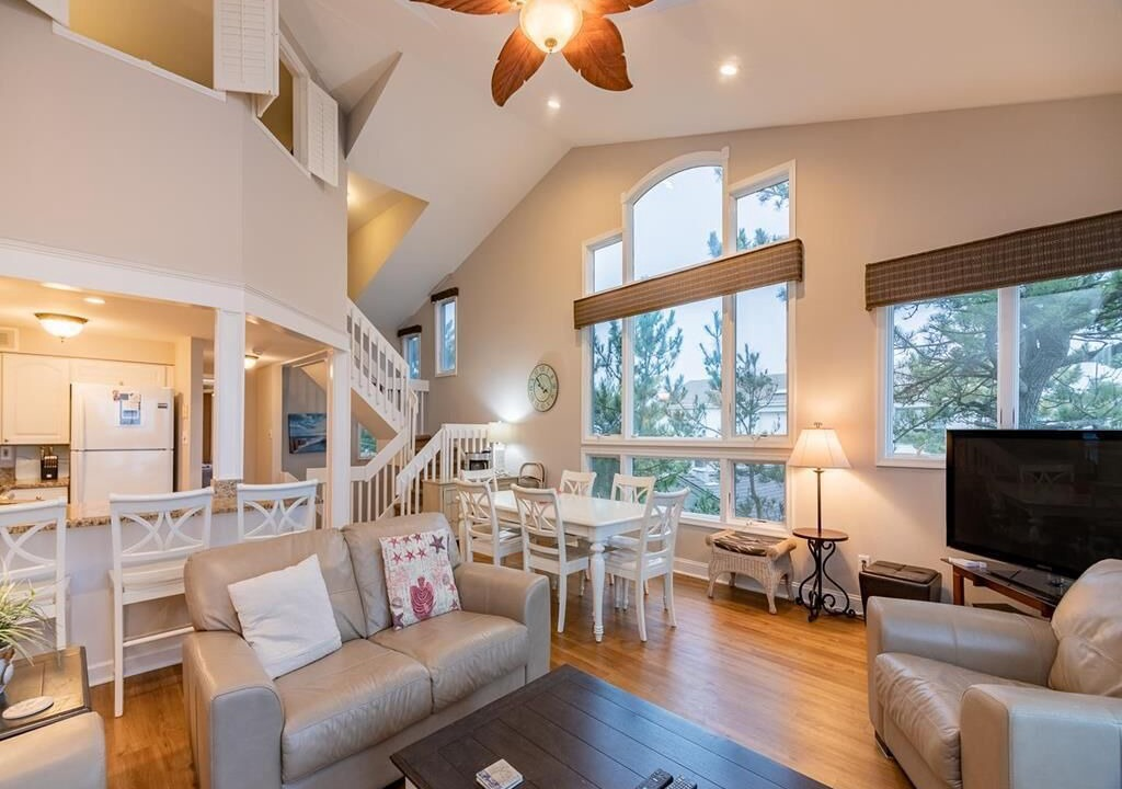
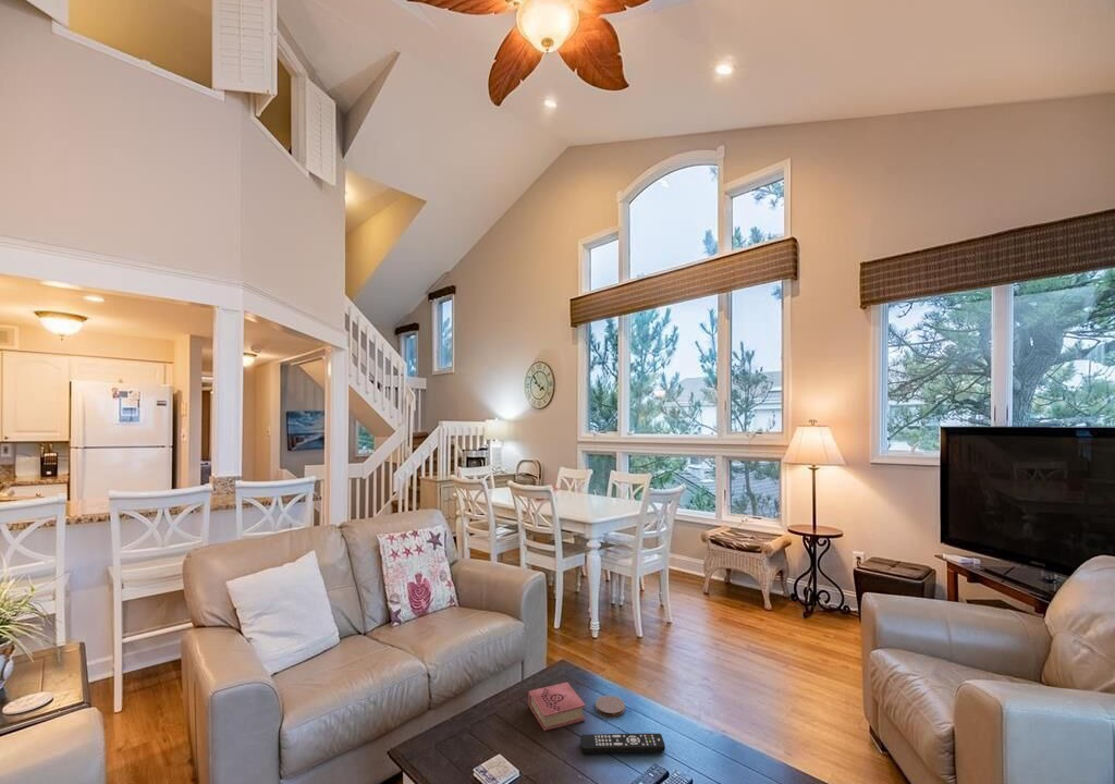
+ coaster (610, 706)
+ remote control (622, 744)
+ book (555, 705)
